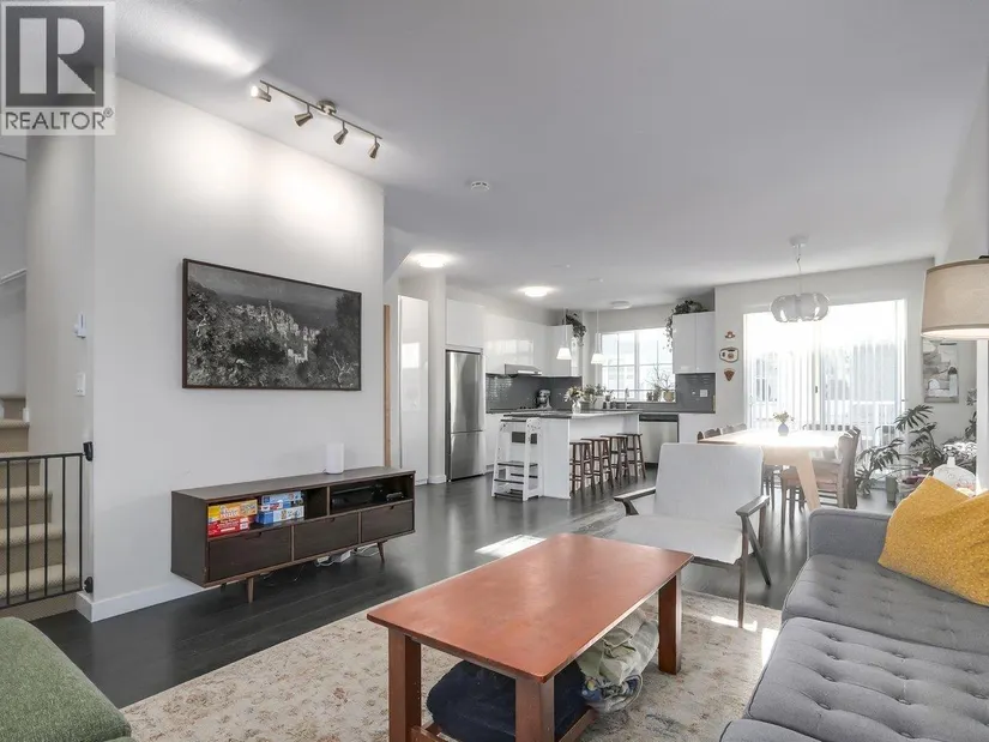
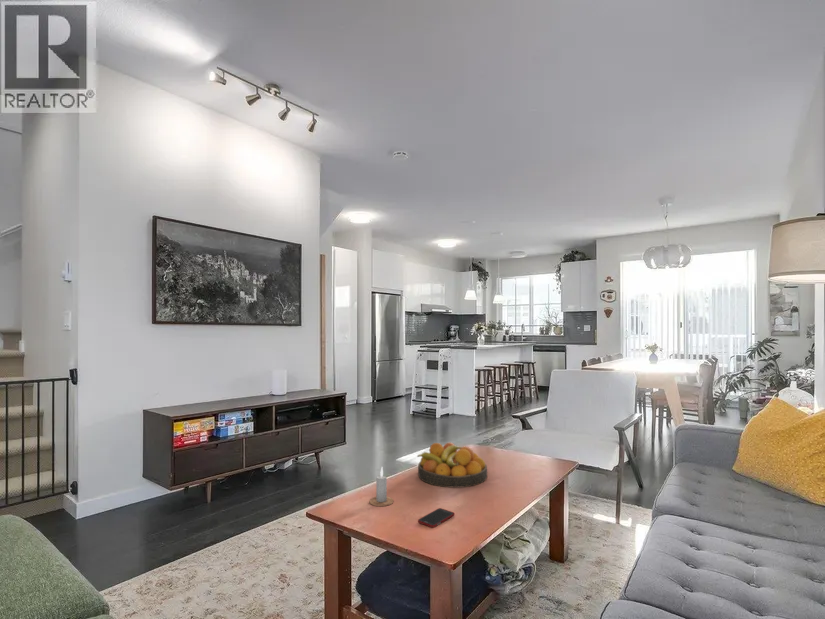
+ candle (381, 484)
+ fruit bowl (452, 460)
+ cell phone (436, 517)
